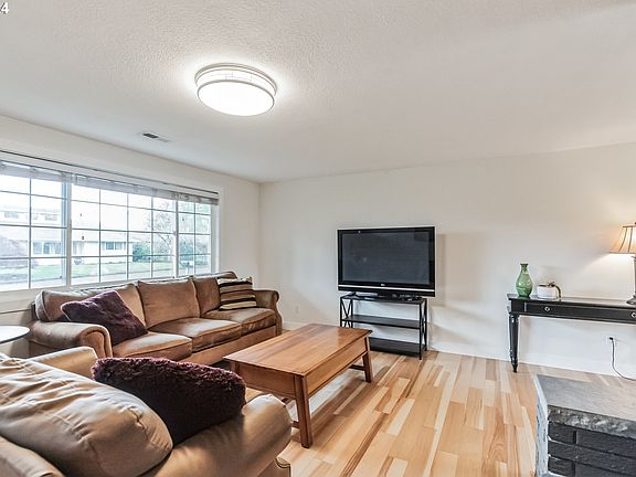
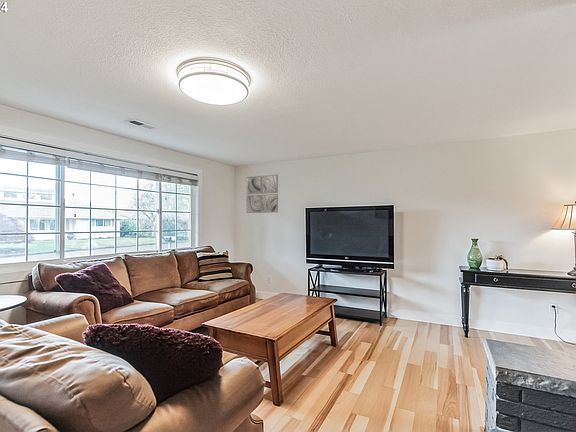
+ wall art (261, 193)
